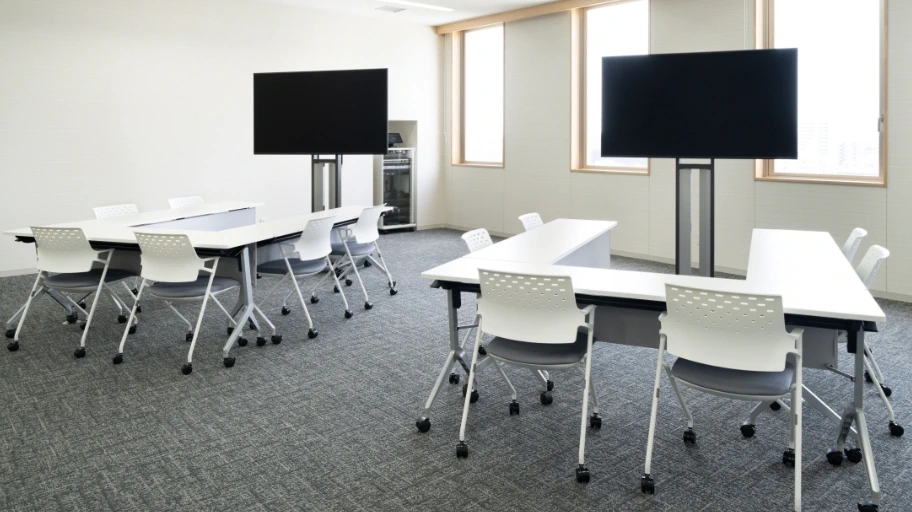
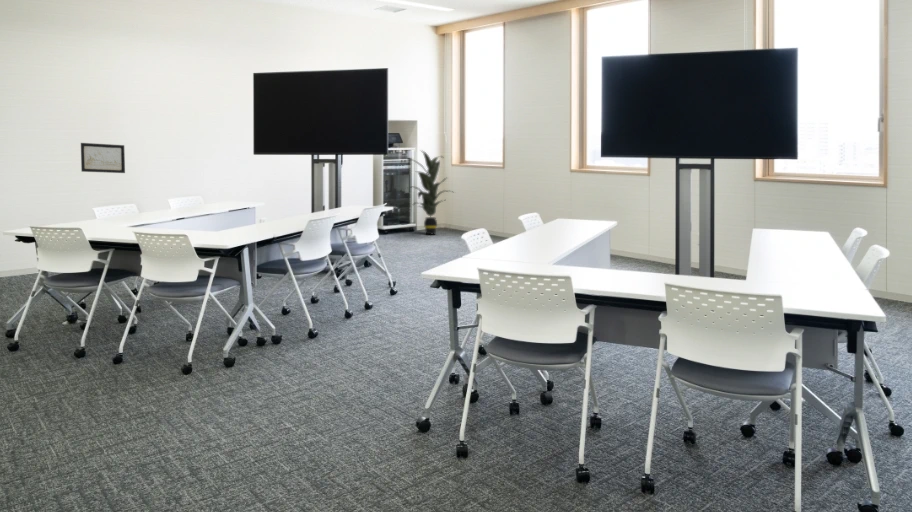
+ indoor plant (426, 192)
+ wall art (103, 158)
